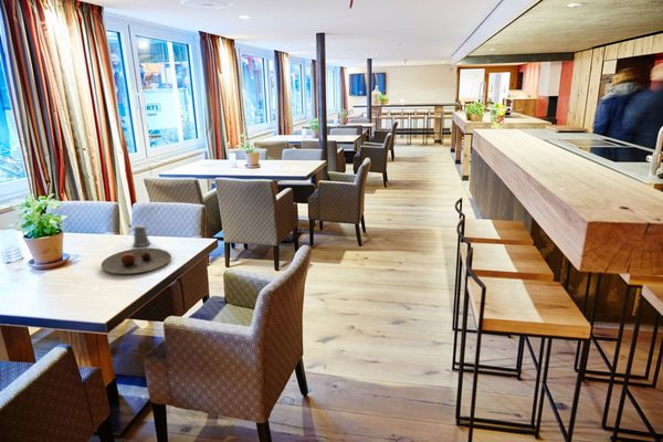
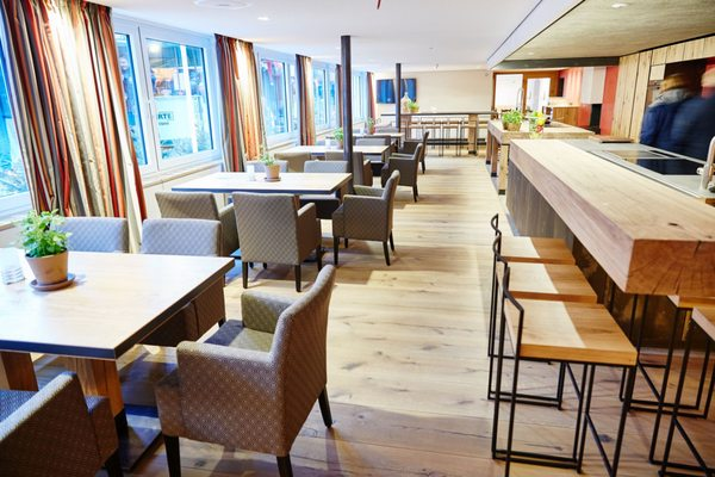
- pepper shaker (141, 233)
- plate (136, 257)
